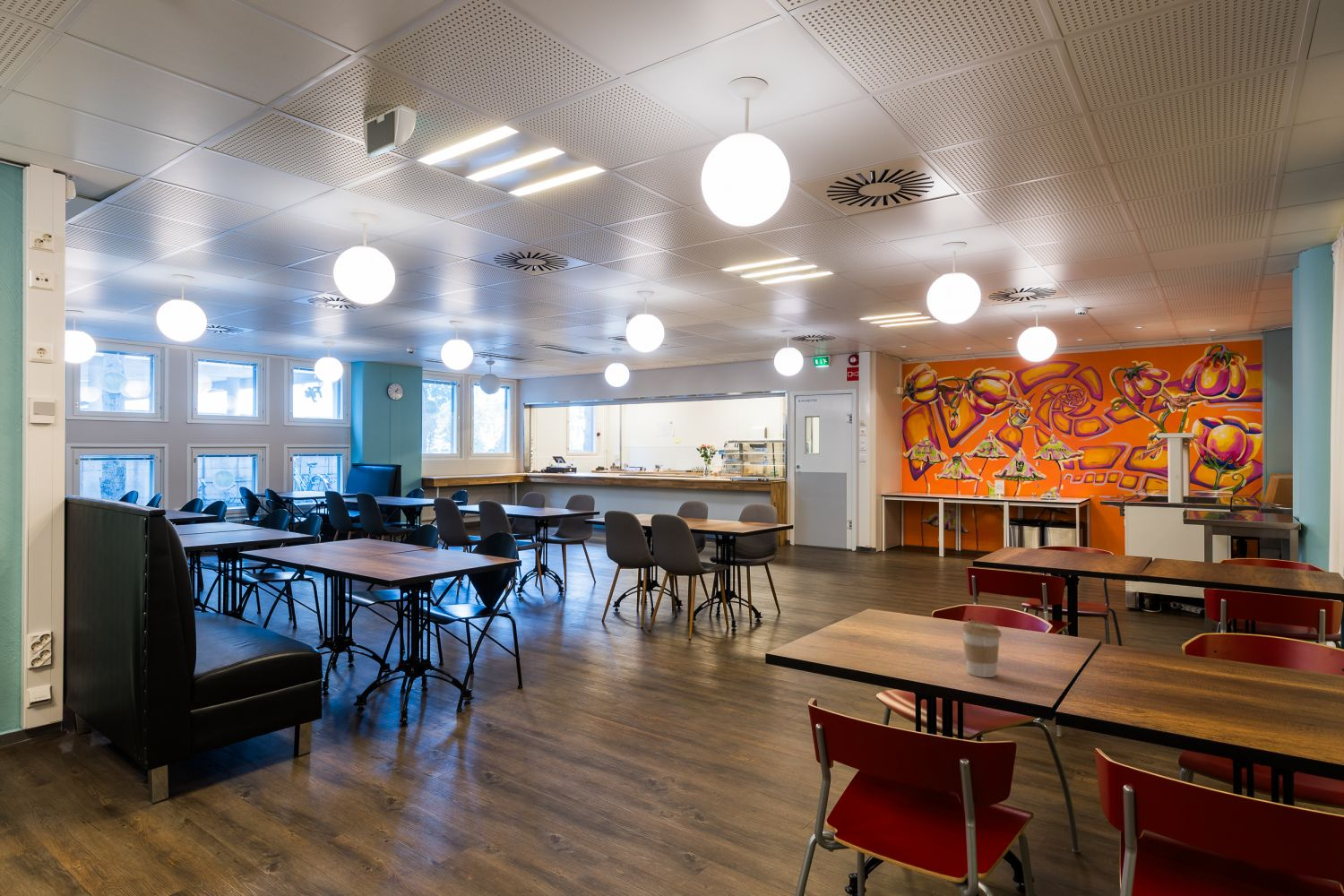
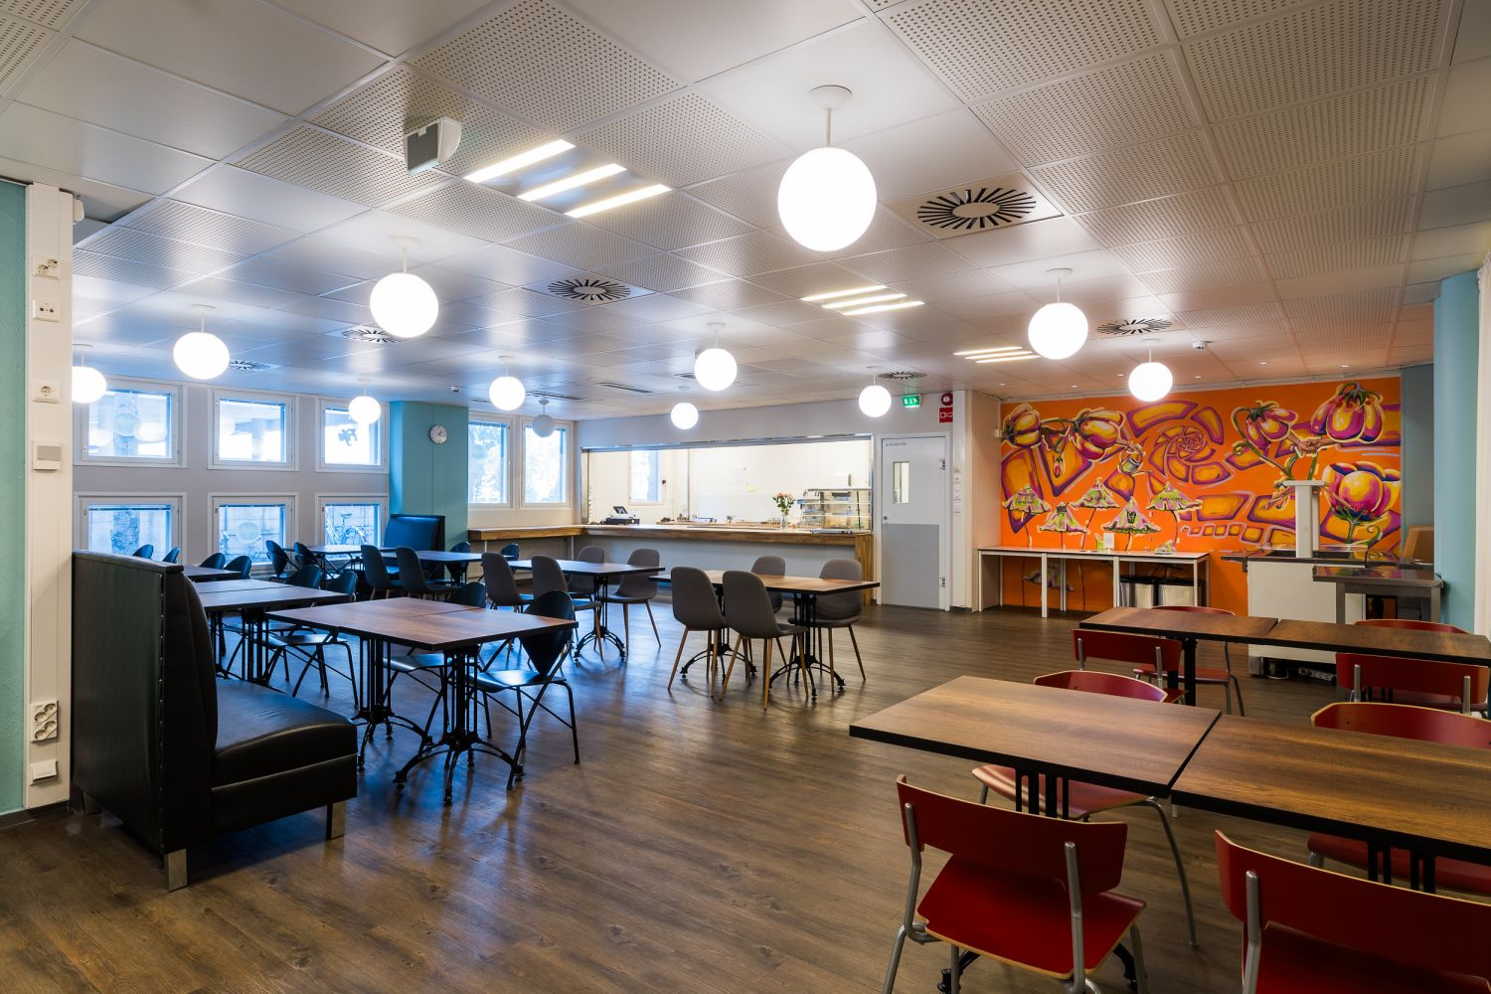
- coffee cup (981, 648)
